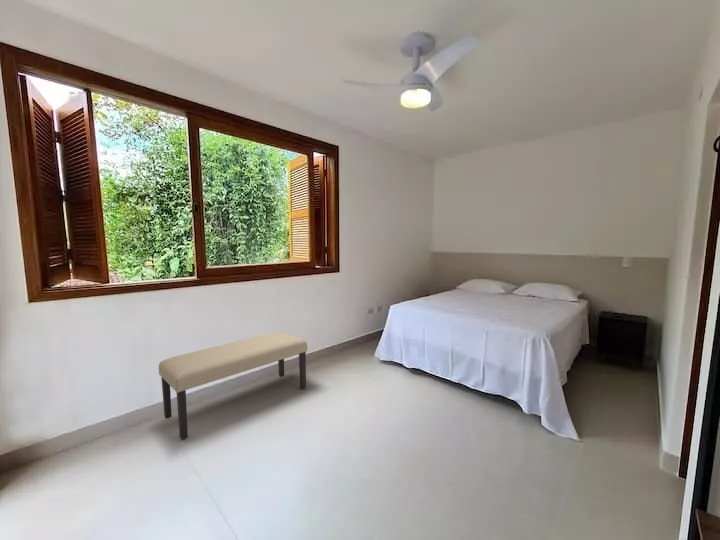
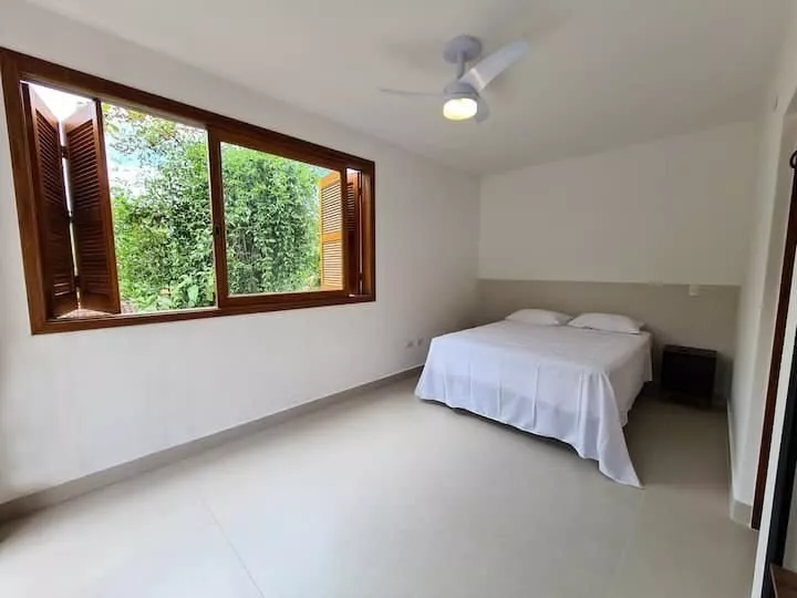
- bench (240, 372)
